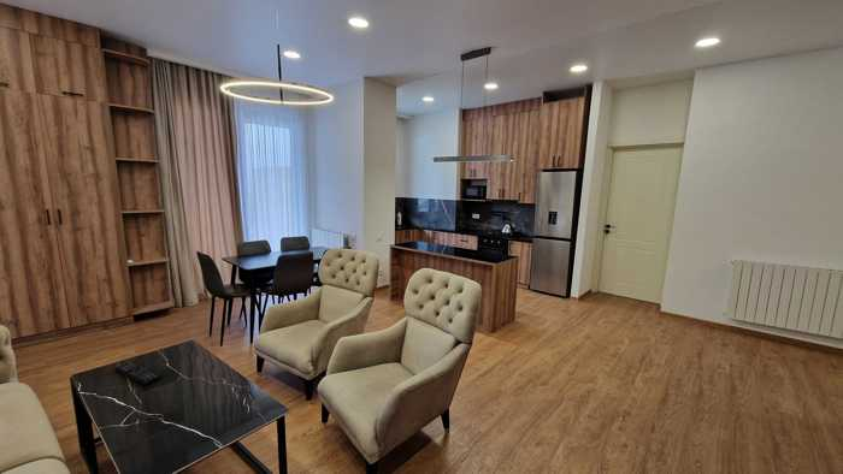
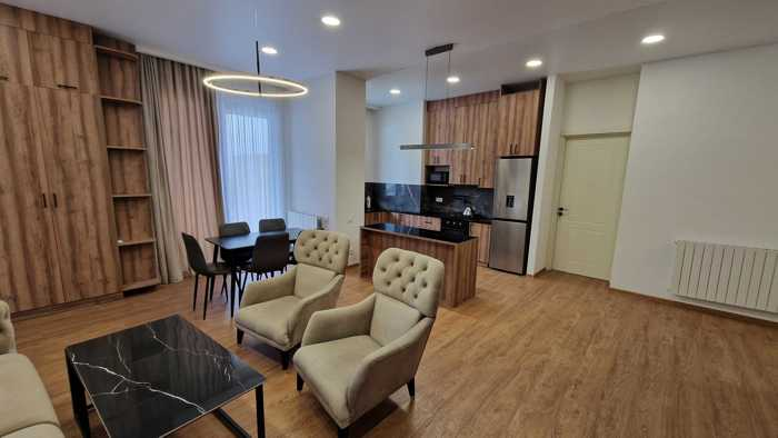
- remote control (137, 372)
